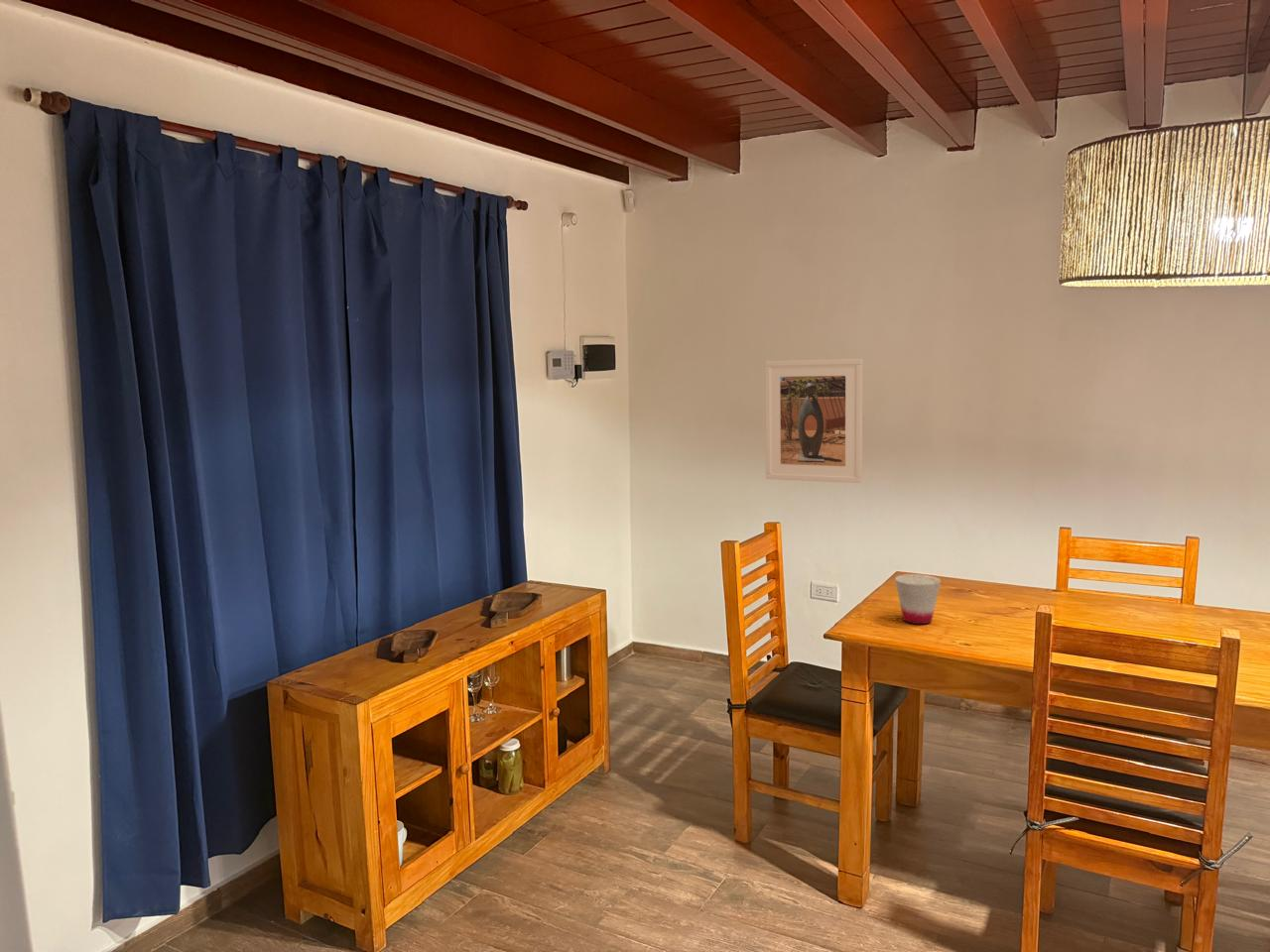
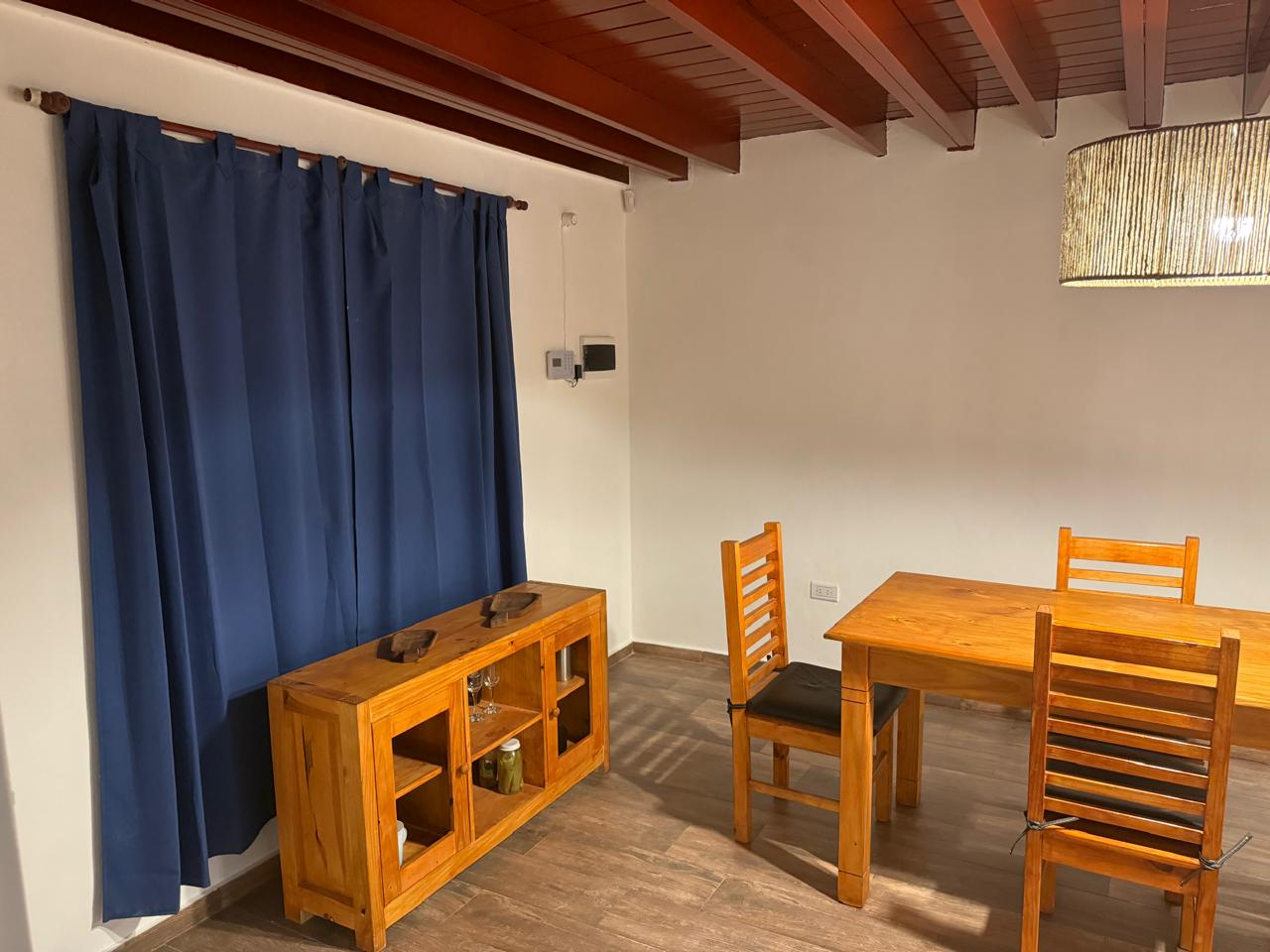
- cup (917, 600)
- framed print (813, 420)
